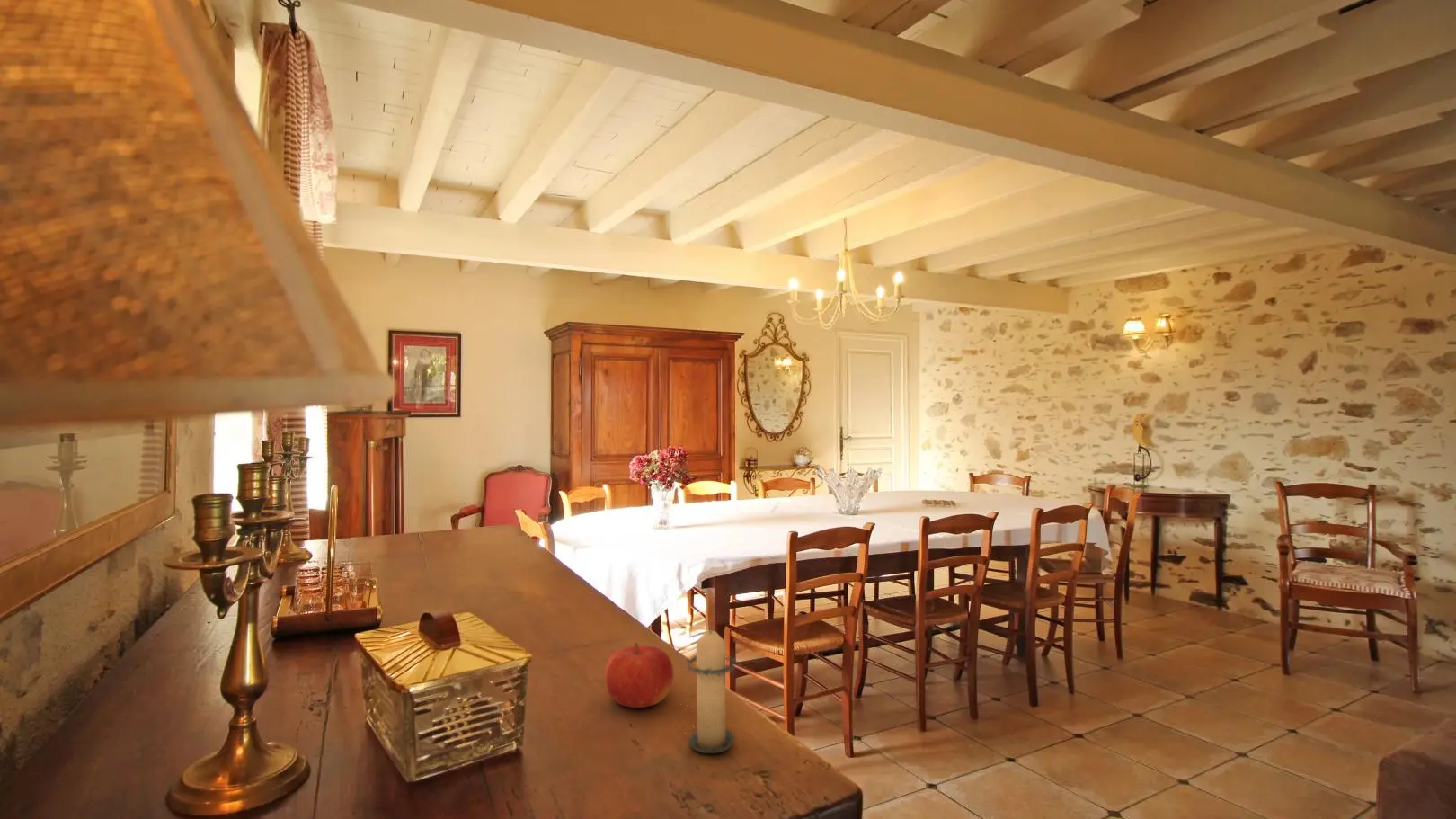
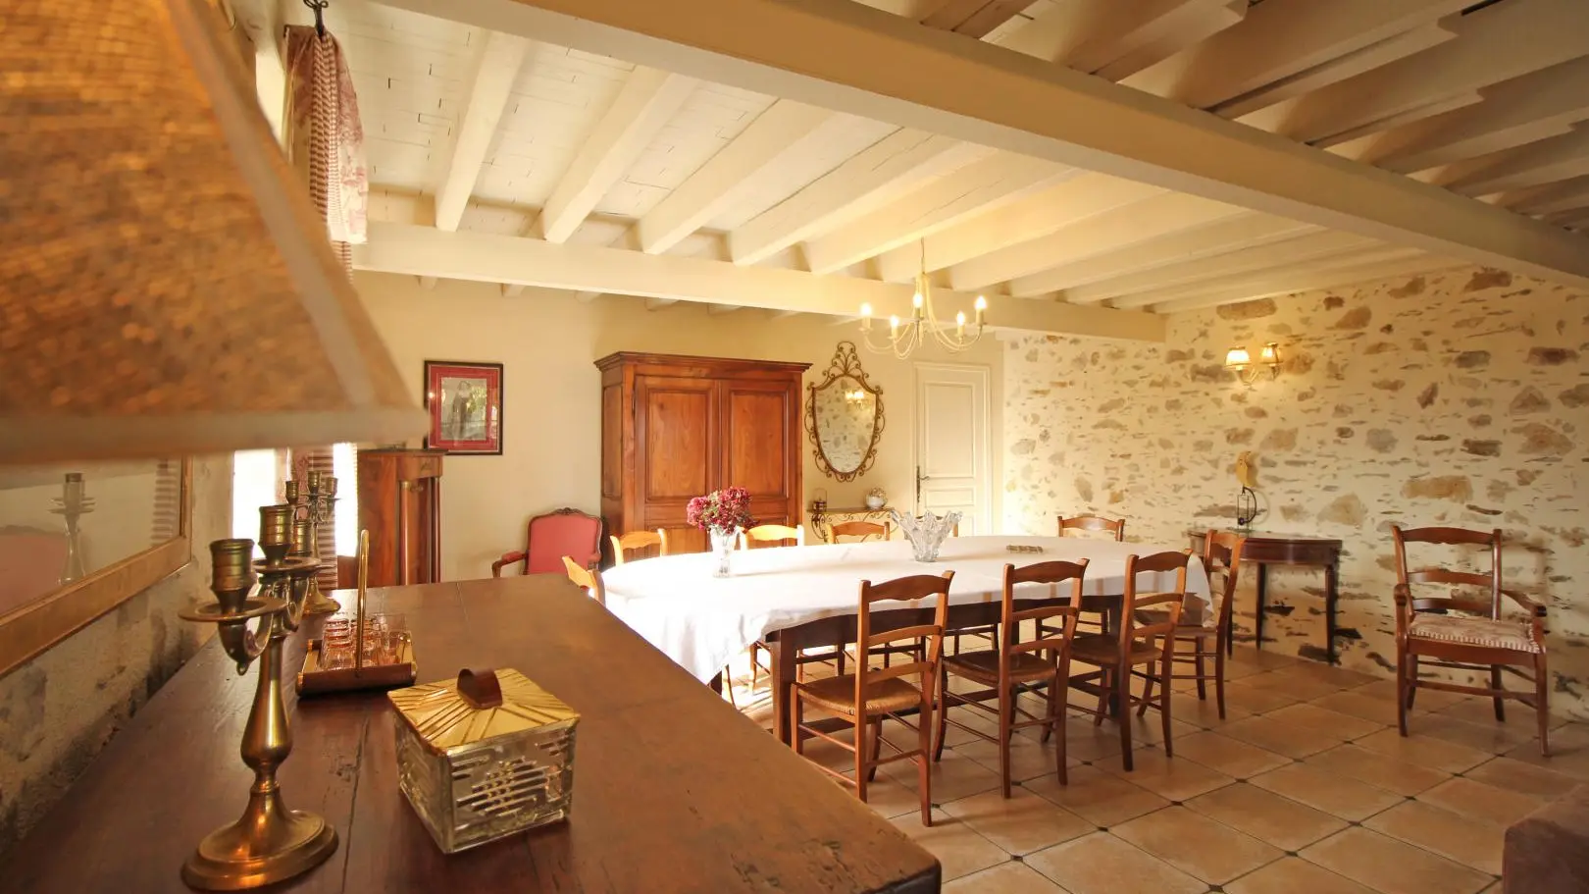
- candle (711, 684)
- fruit (639, 672)
